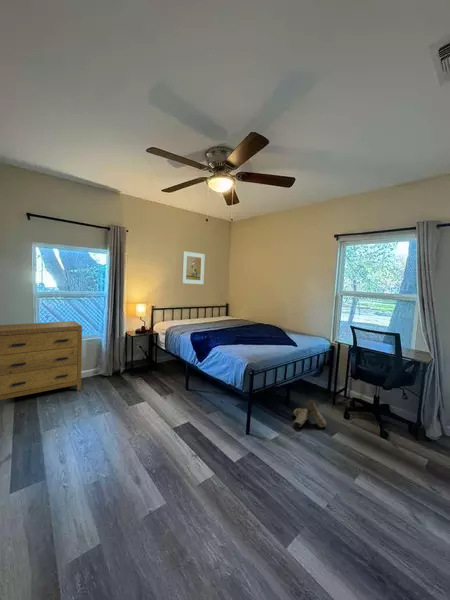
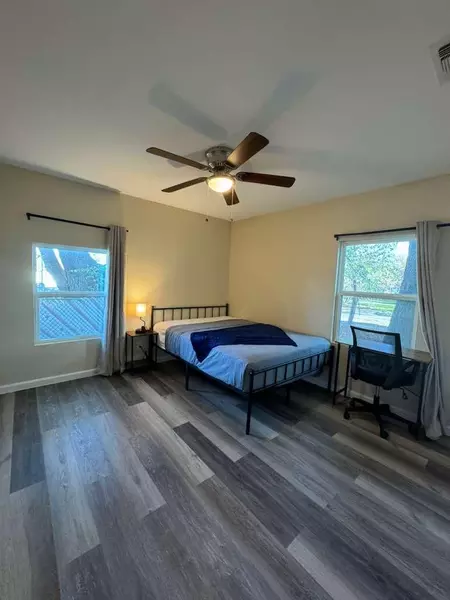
- dresser (39, 359)
- boots (306, 413)
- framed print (193, 268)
